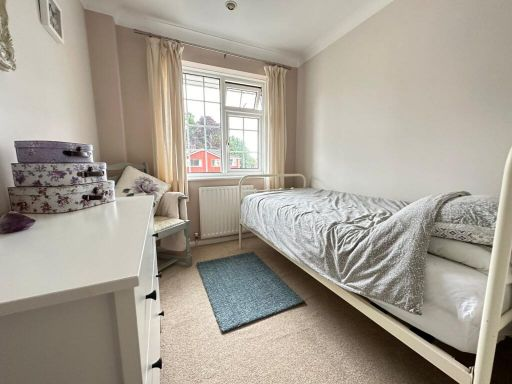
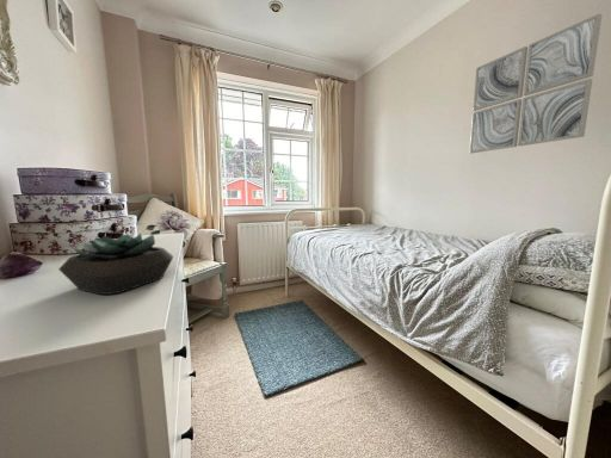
+ succulent plant (121, 259)
+ wall art (523, 98)
